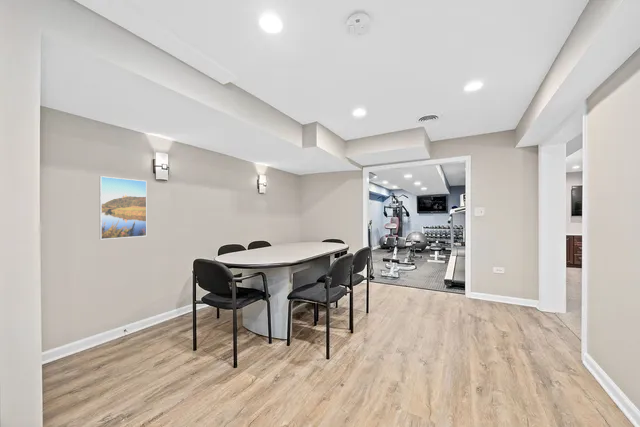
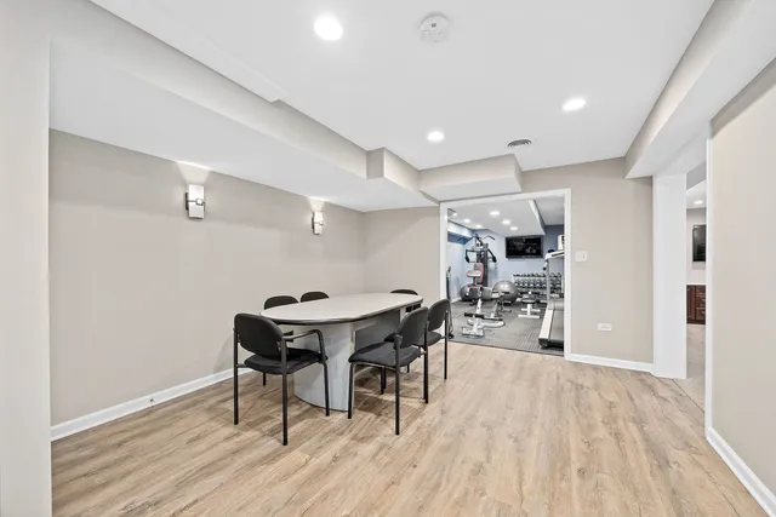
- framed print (124, 208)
